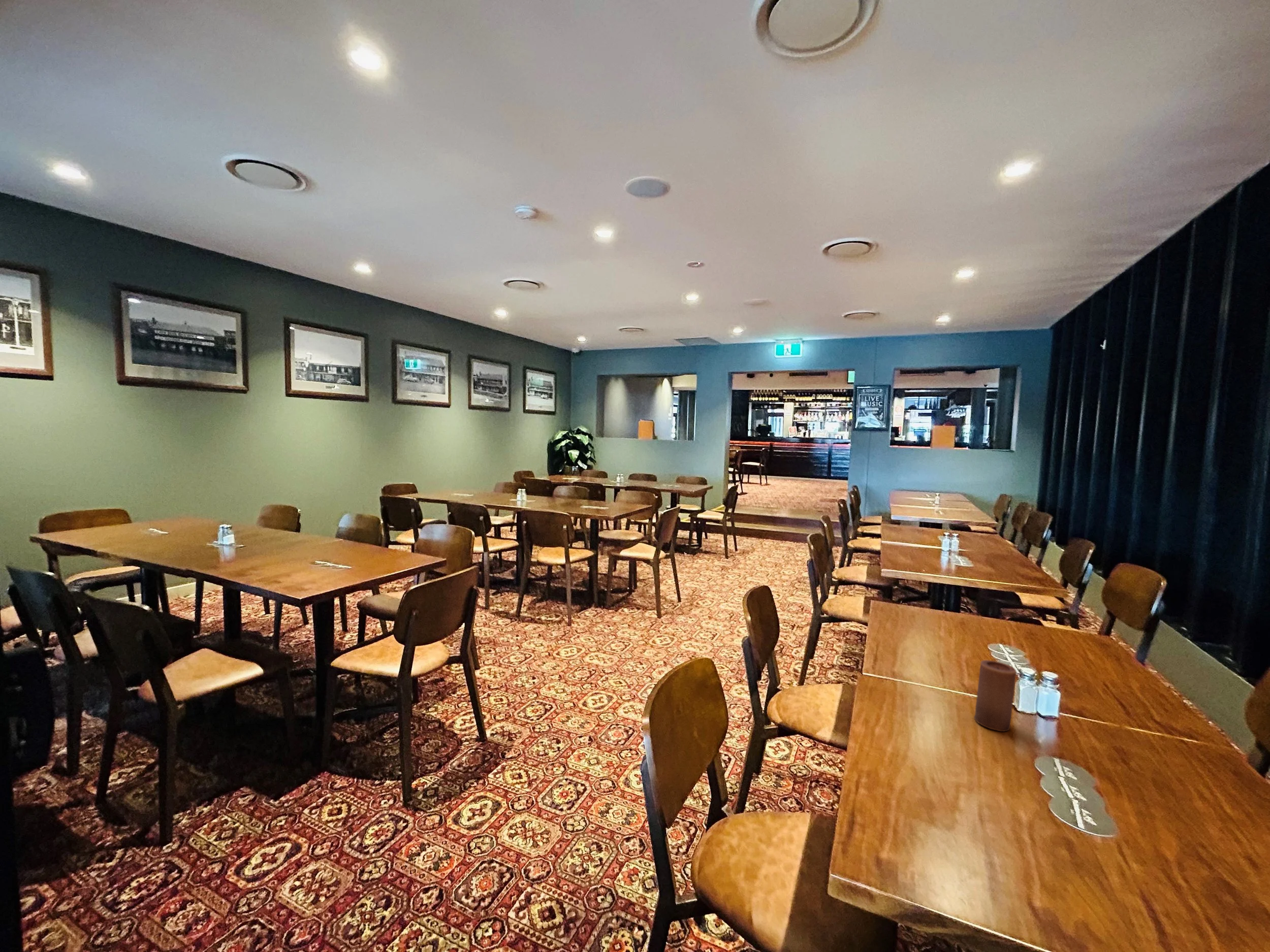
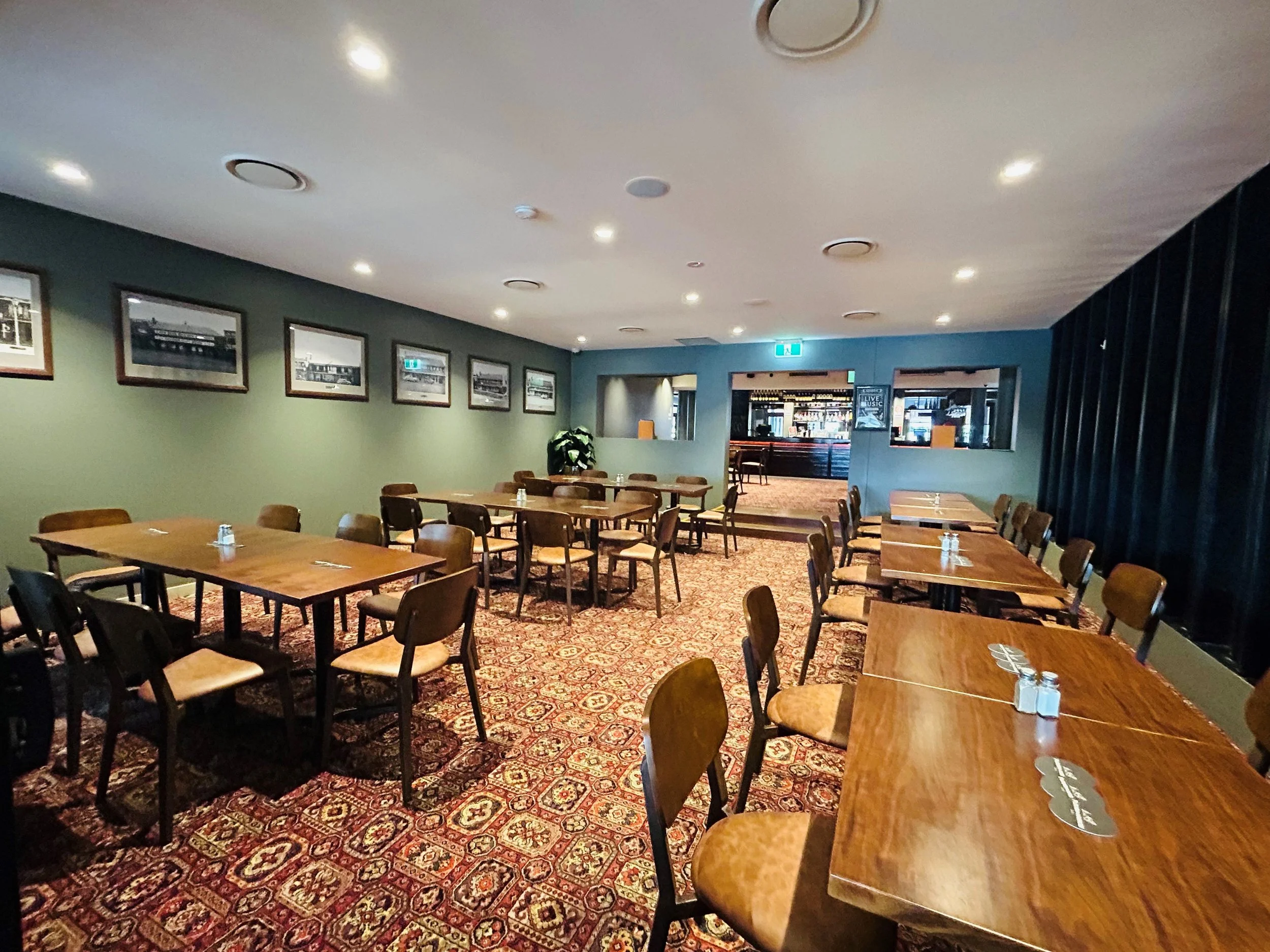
- candle (995, 695)
